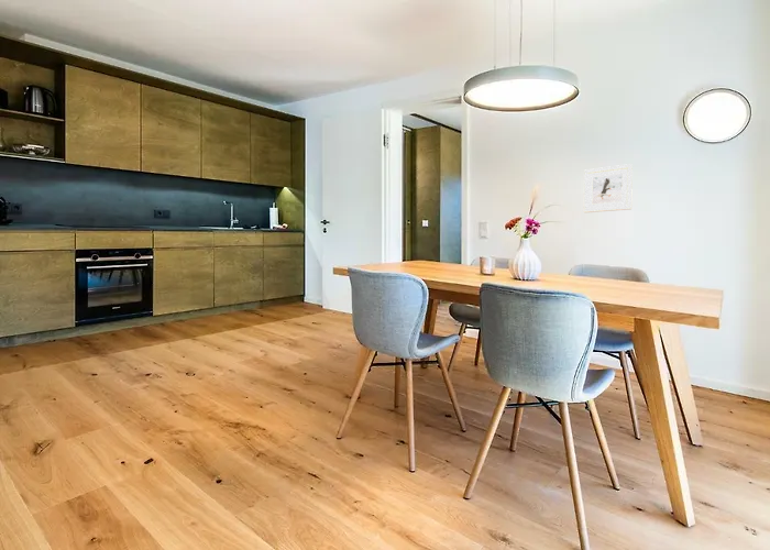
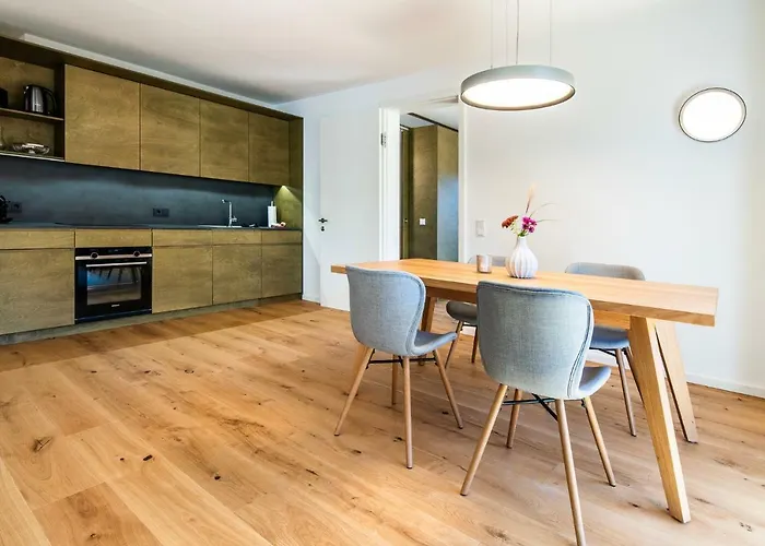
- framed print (607, 188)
